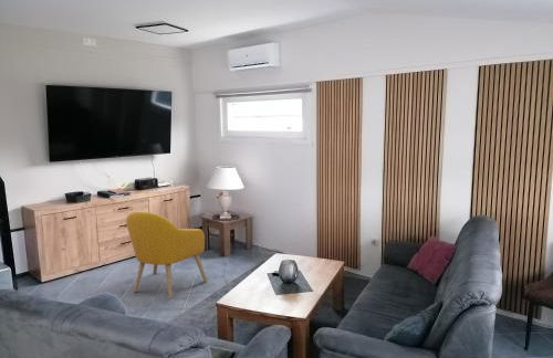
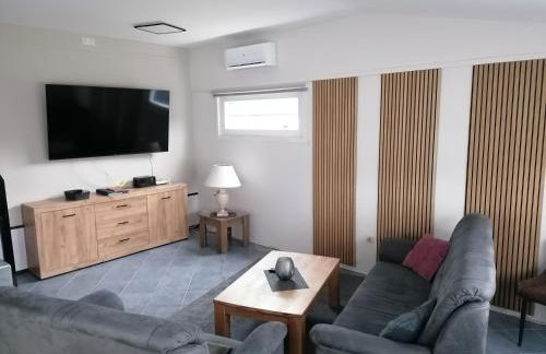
- armchair (163, 248)
